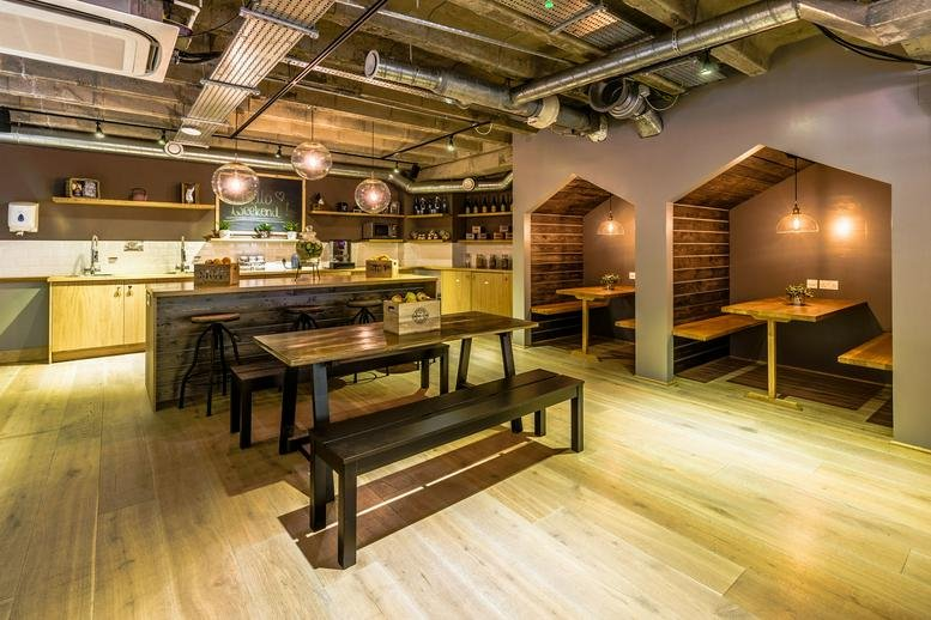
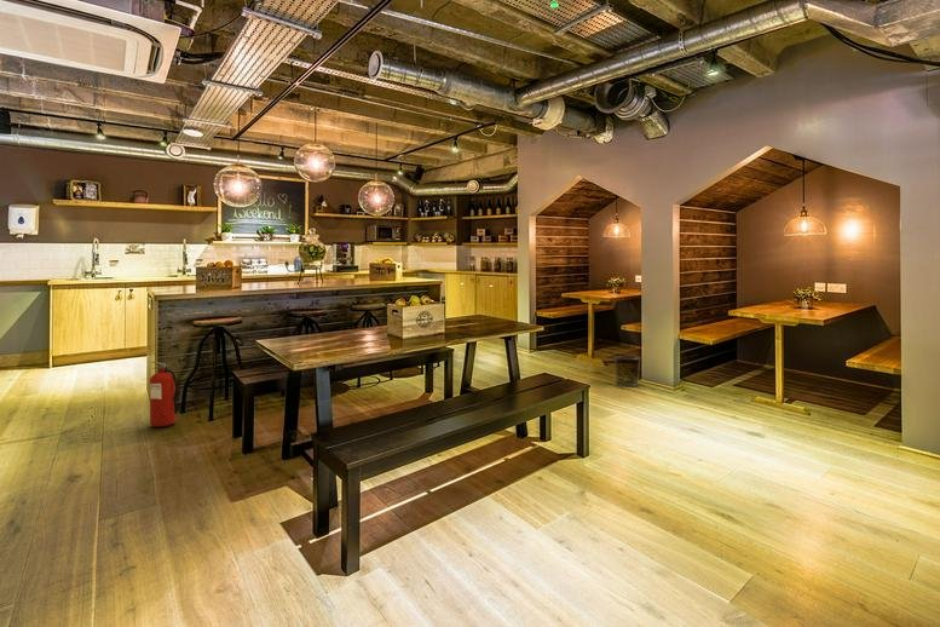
+ waste bin (627, 370)
+ fire extinguisher (165, 393)
